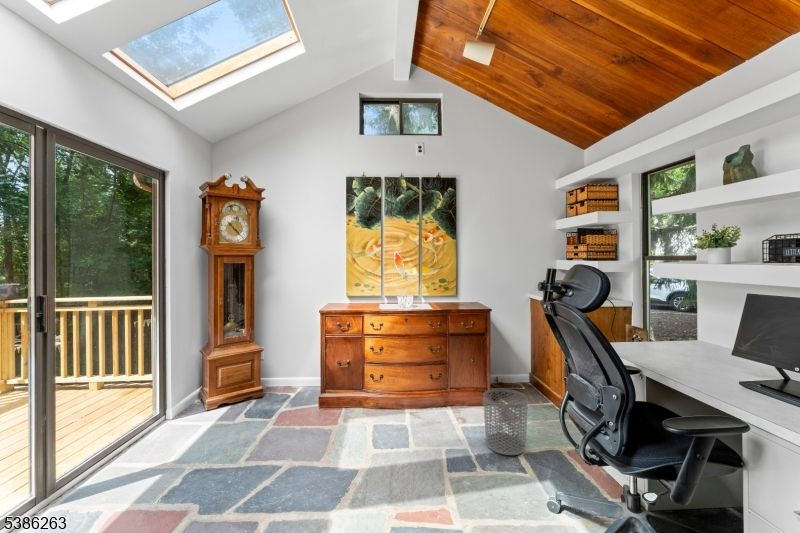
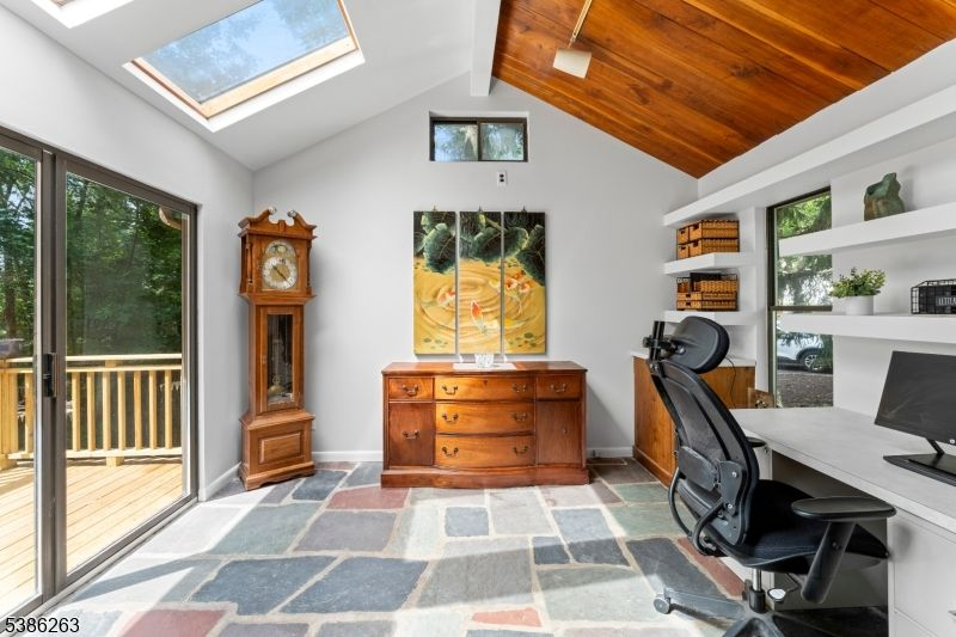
- waste bin (505, 420)
